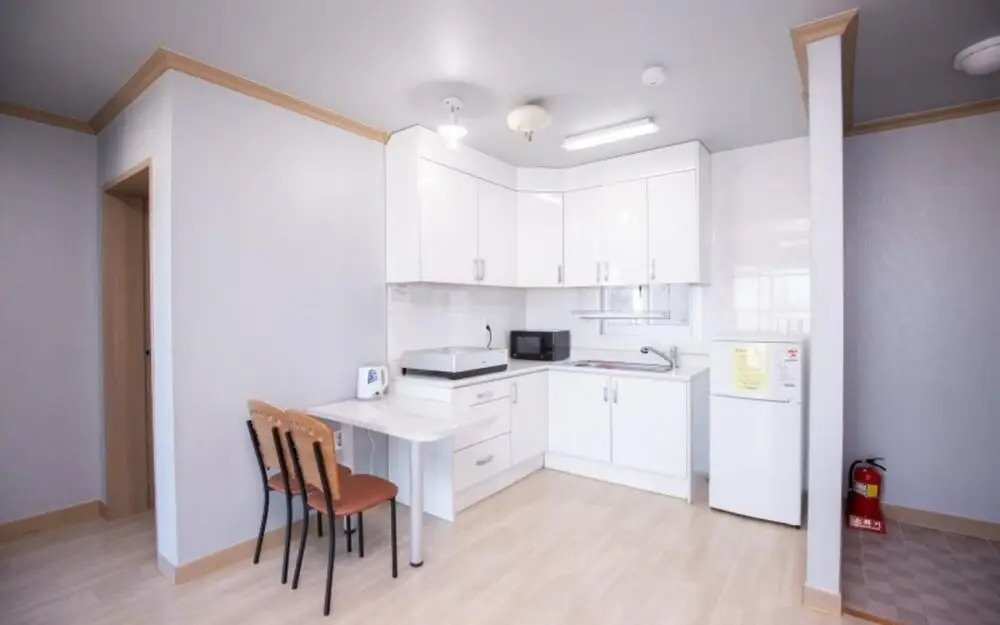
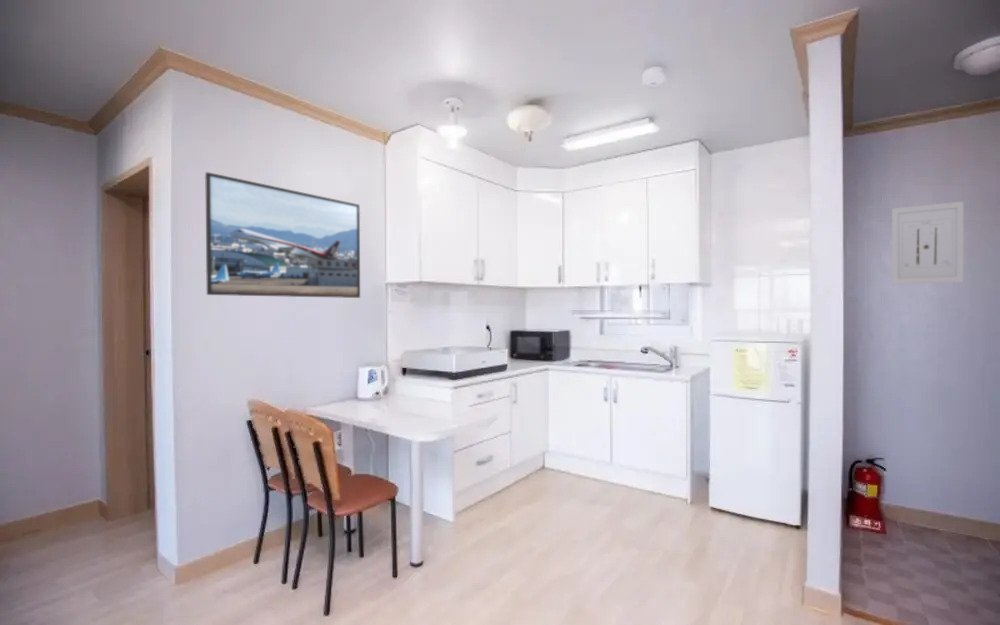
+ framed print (293, 243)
+ wall art (926, 244)
